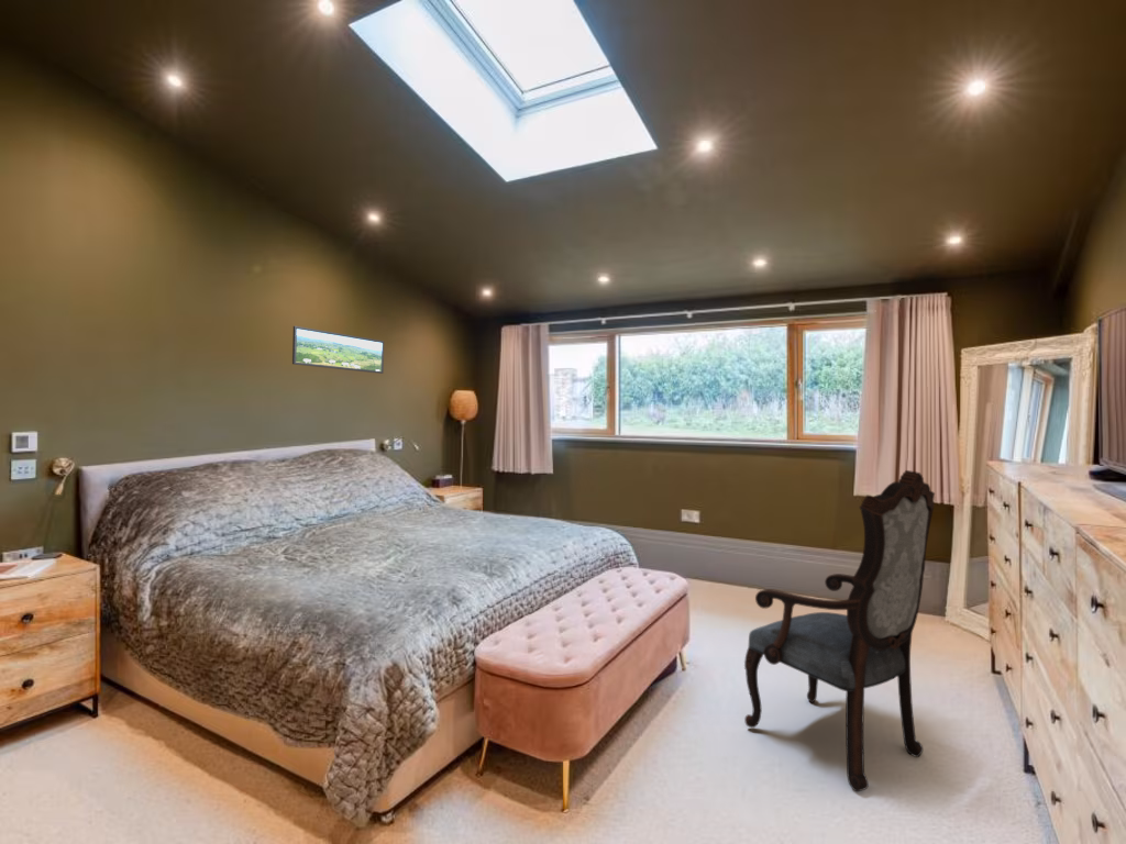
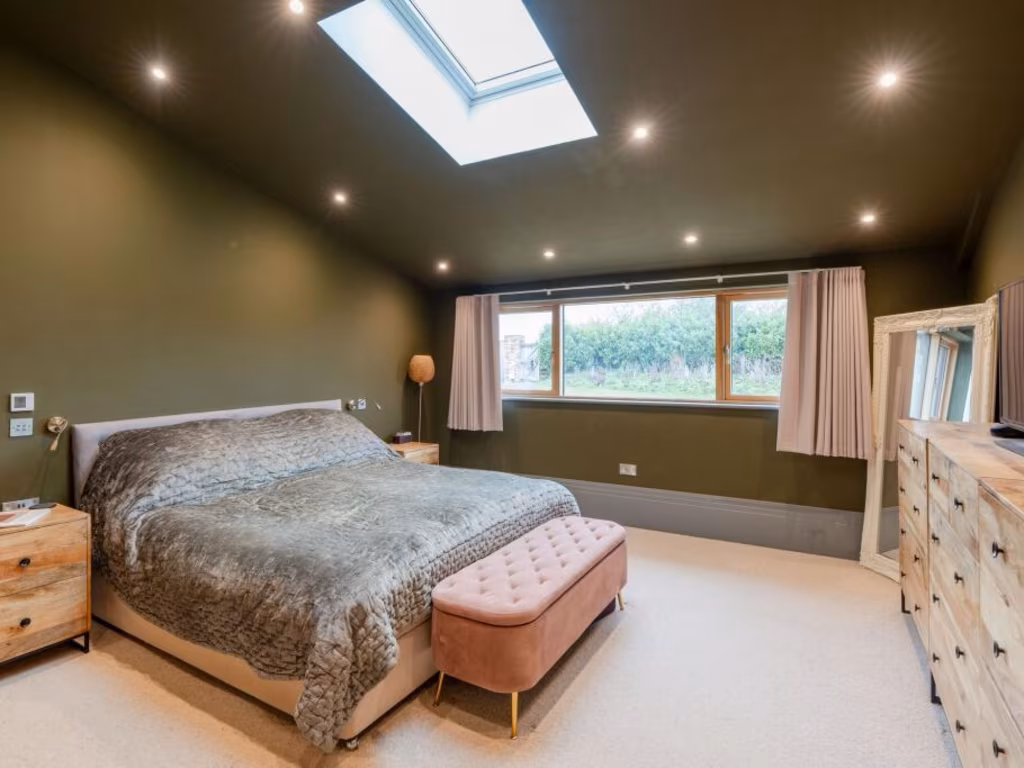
- armchair (835, 601)
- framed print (341, 352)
